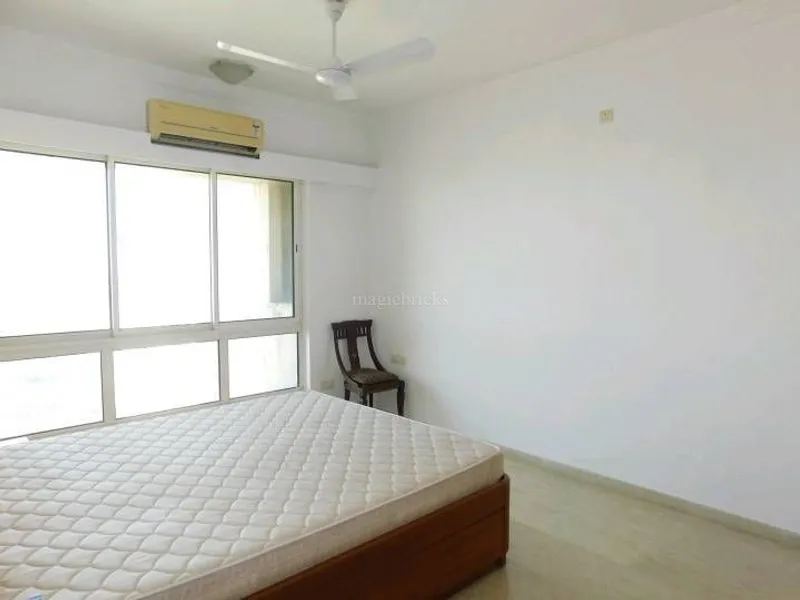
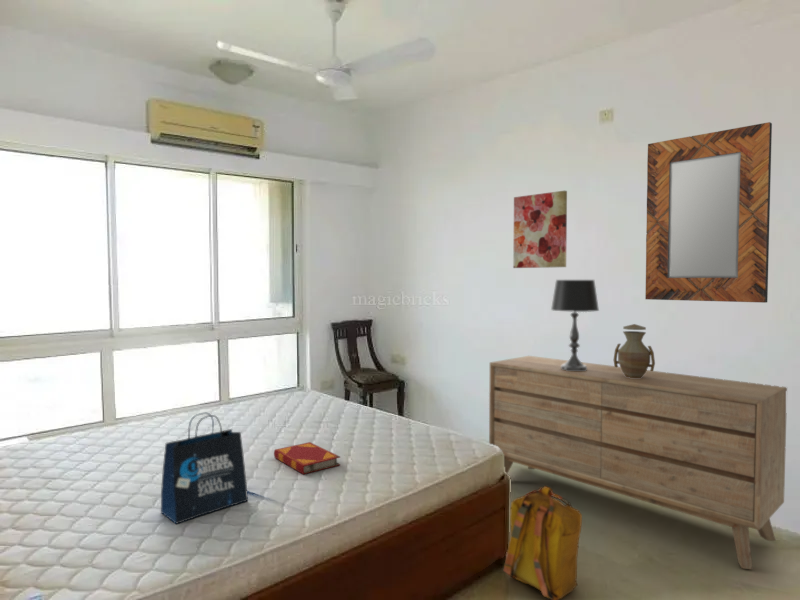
+ tote bag (204, 460)
+ table lamp (574, 324)
+ vase (633, 350)
+ backpack (542, 536)
+ home mirror (703, 218)
+ wall art (539, 231)
+ dresser (618, 440)
+ hardback book (306, 457)
